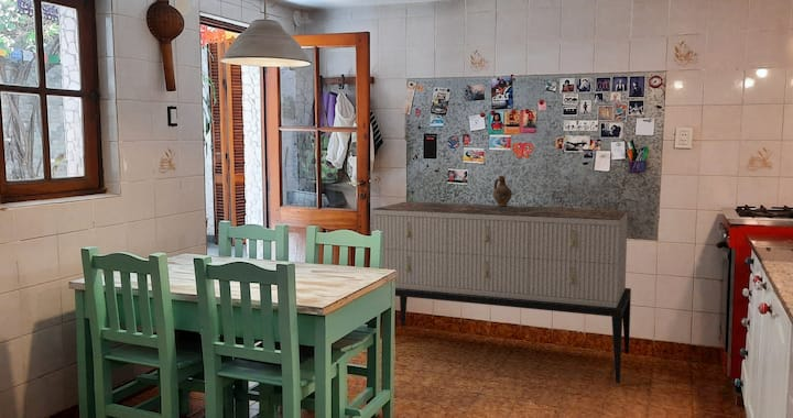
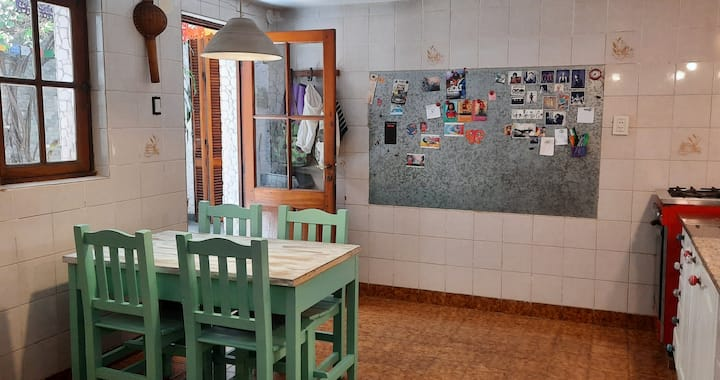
- ceramic jug (502, 190)
- sideboard (497, 280)
